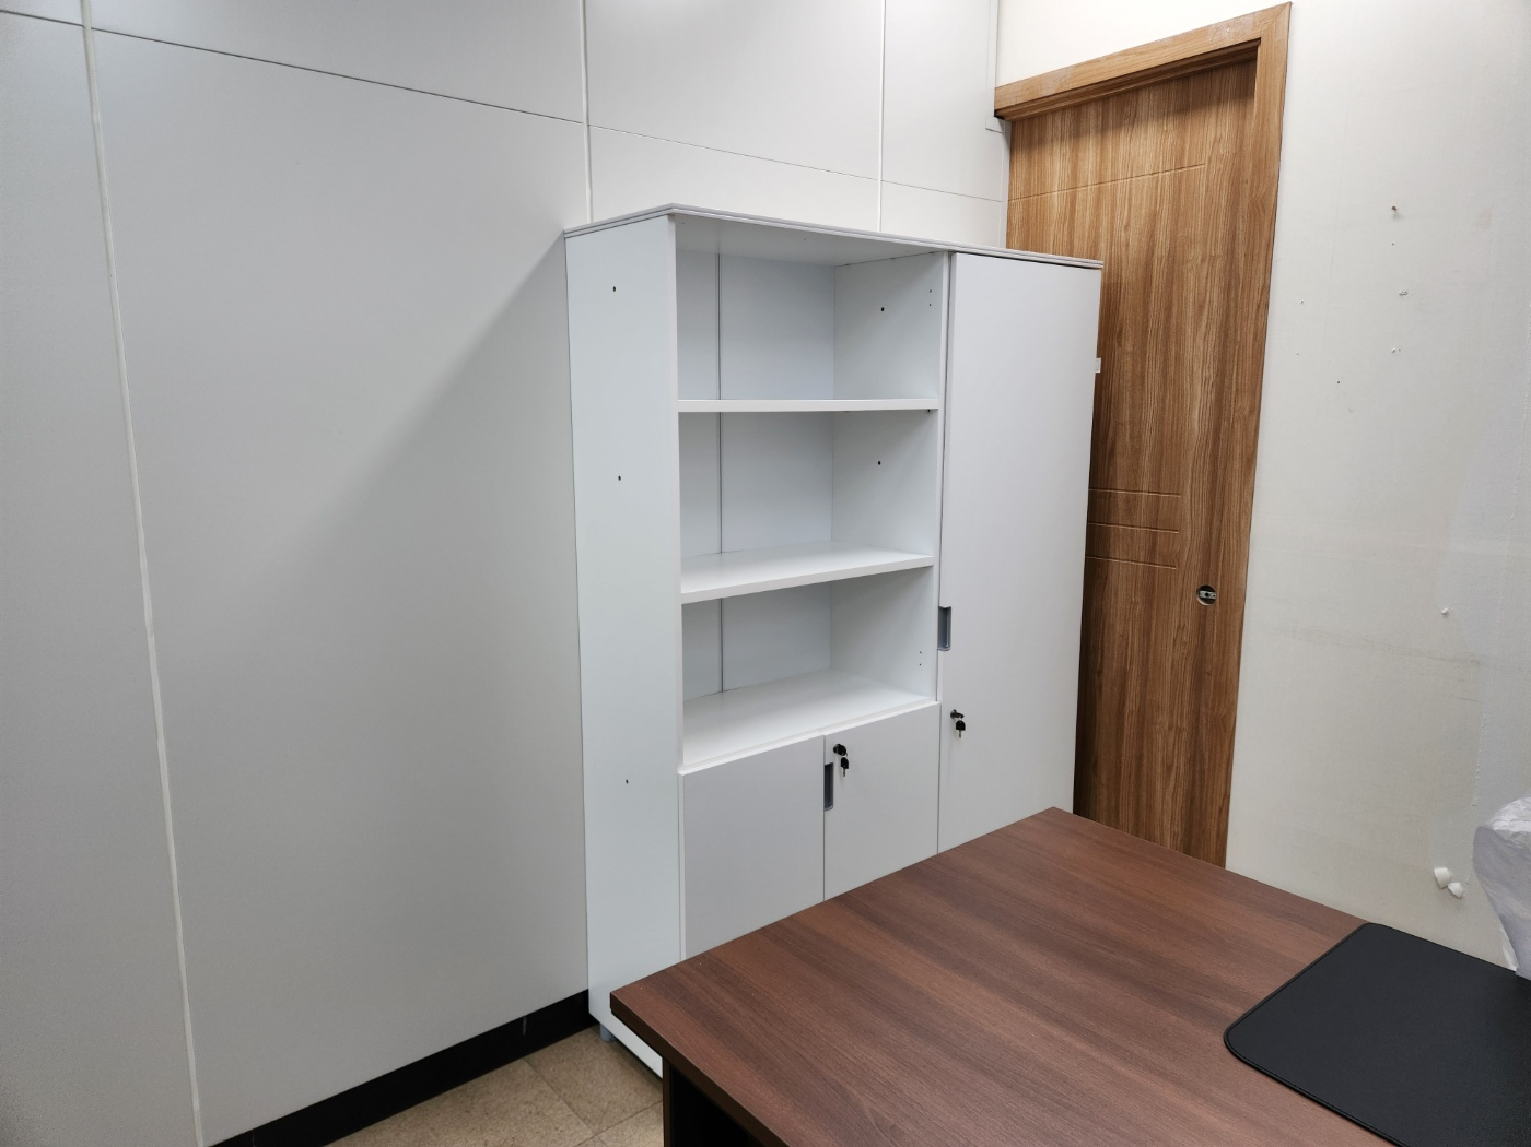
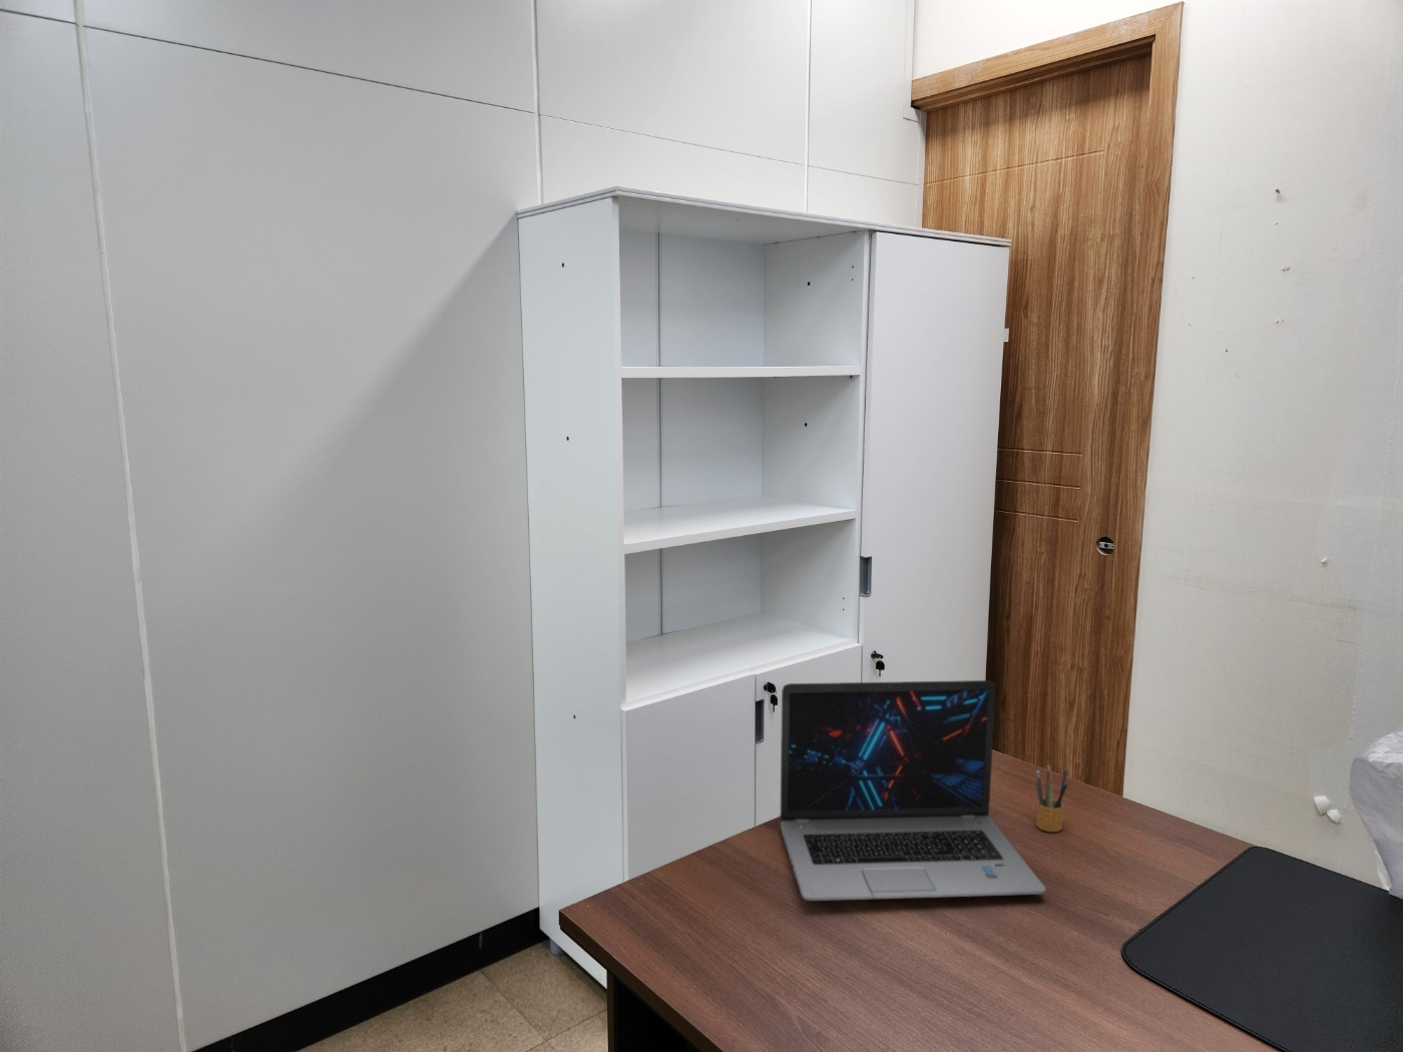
+ laptop (906, 786)
+ pencil box (1052, 798)
